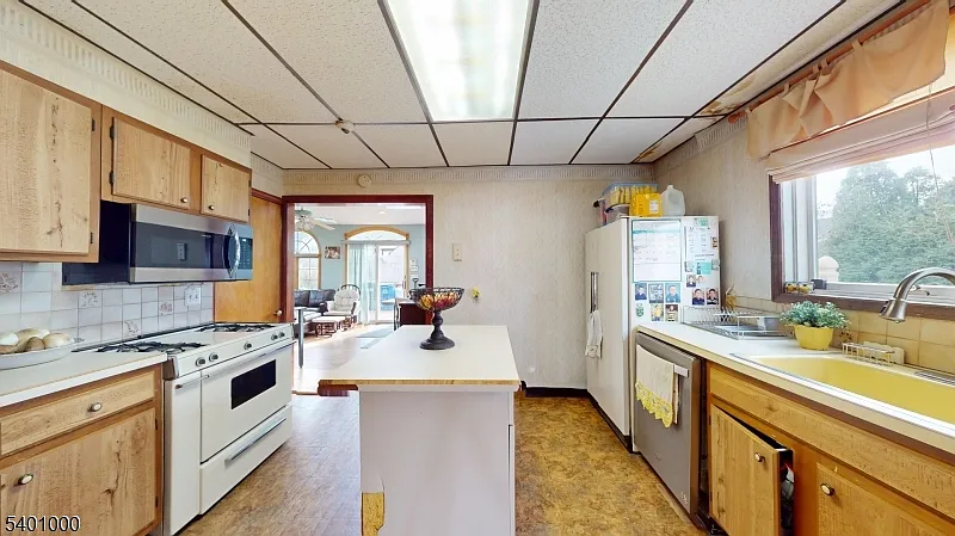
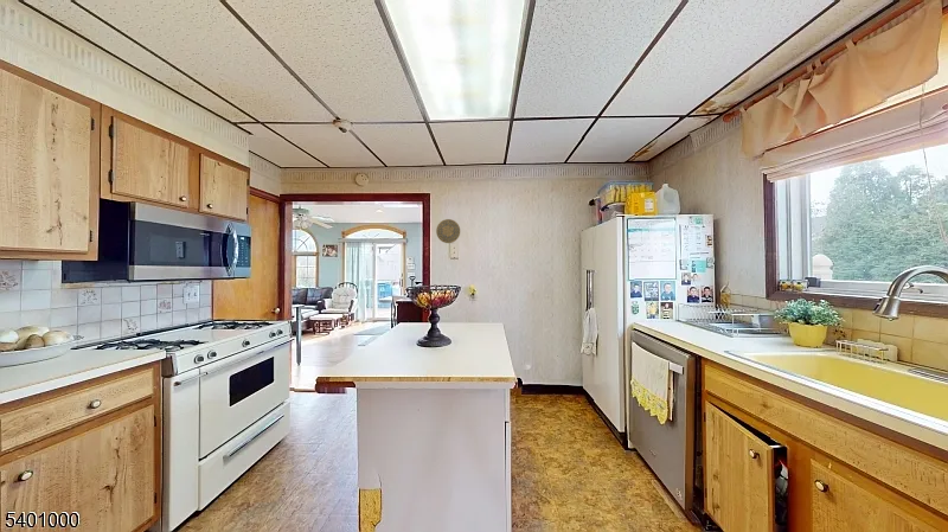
+ decorative plate (448, 231)
